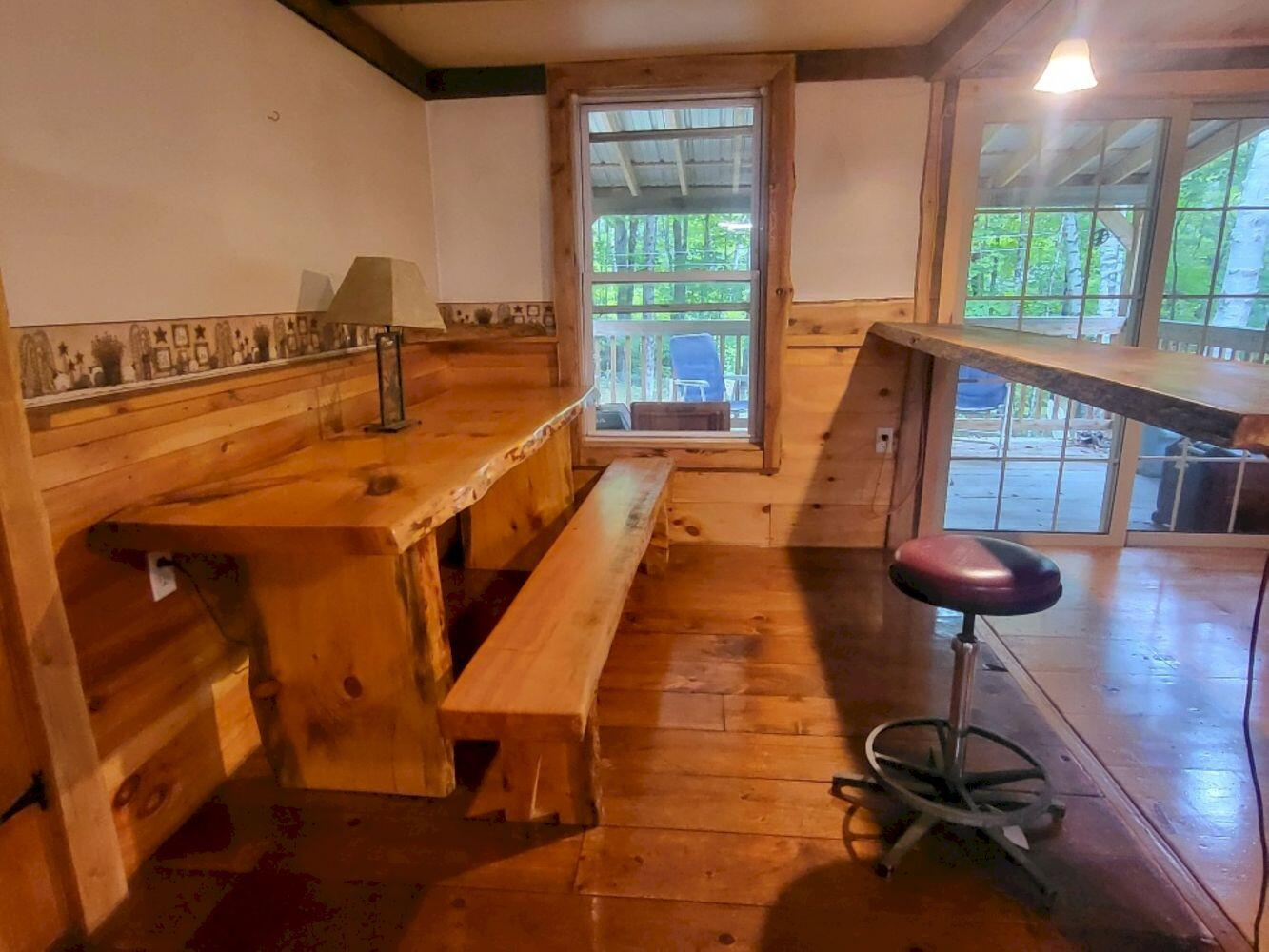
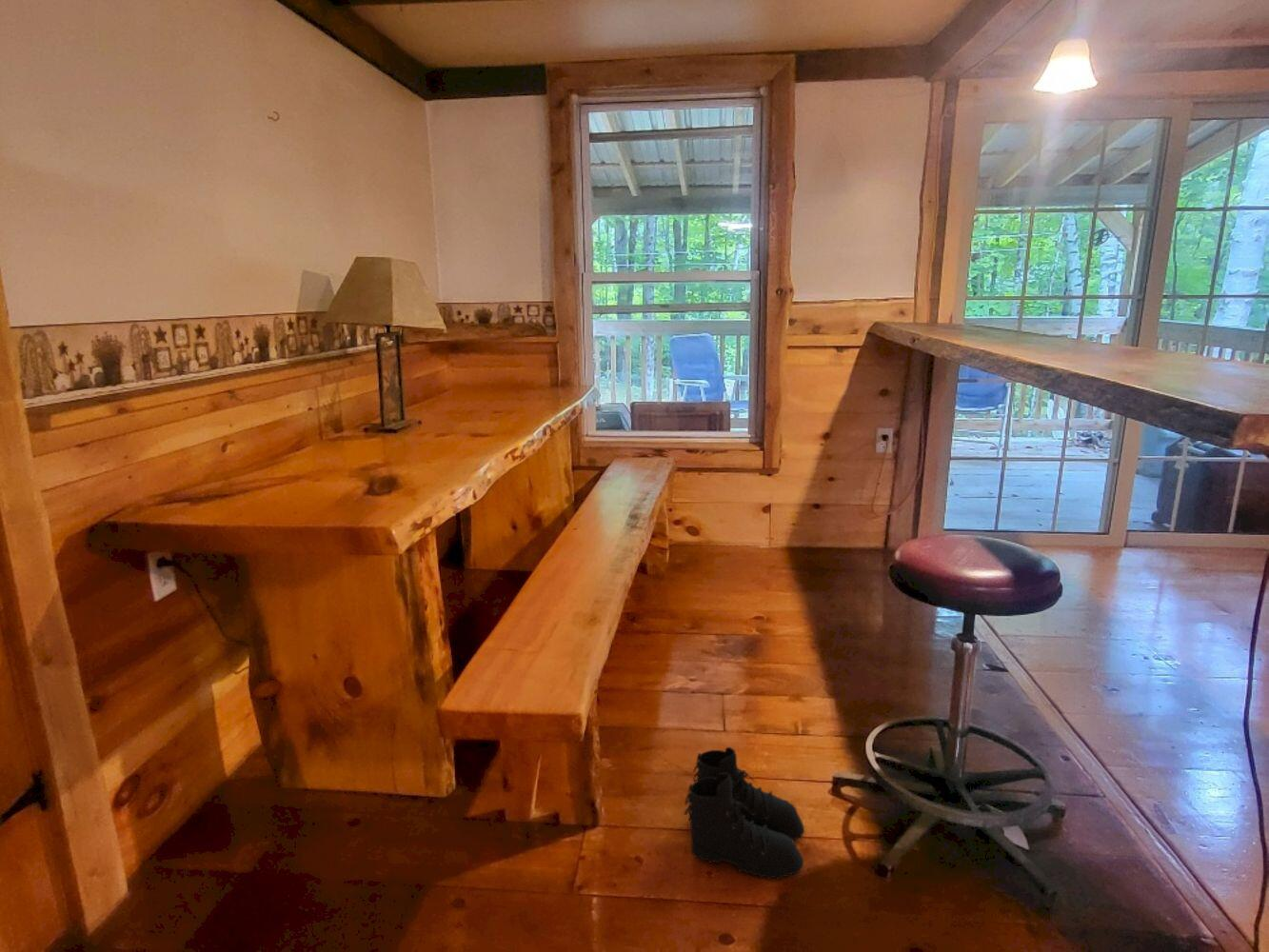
+ boots (745, 803)
